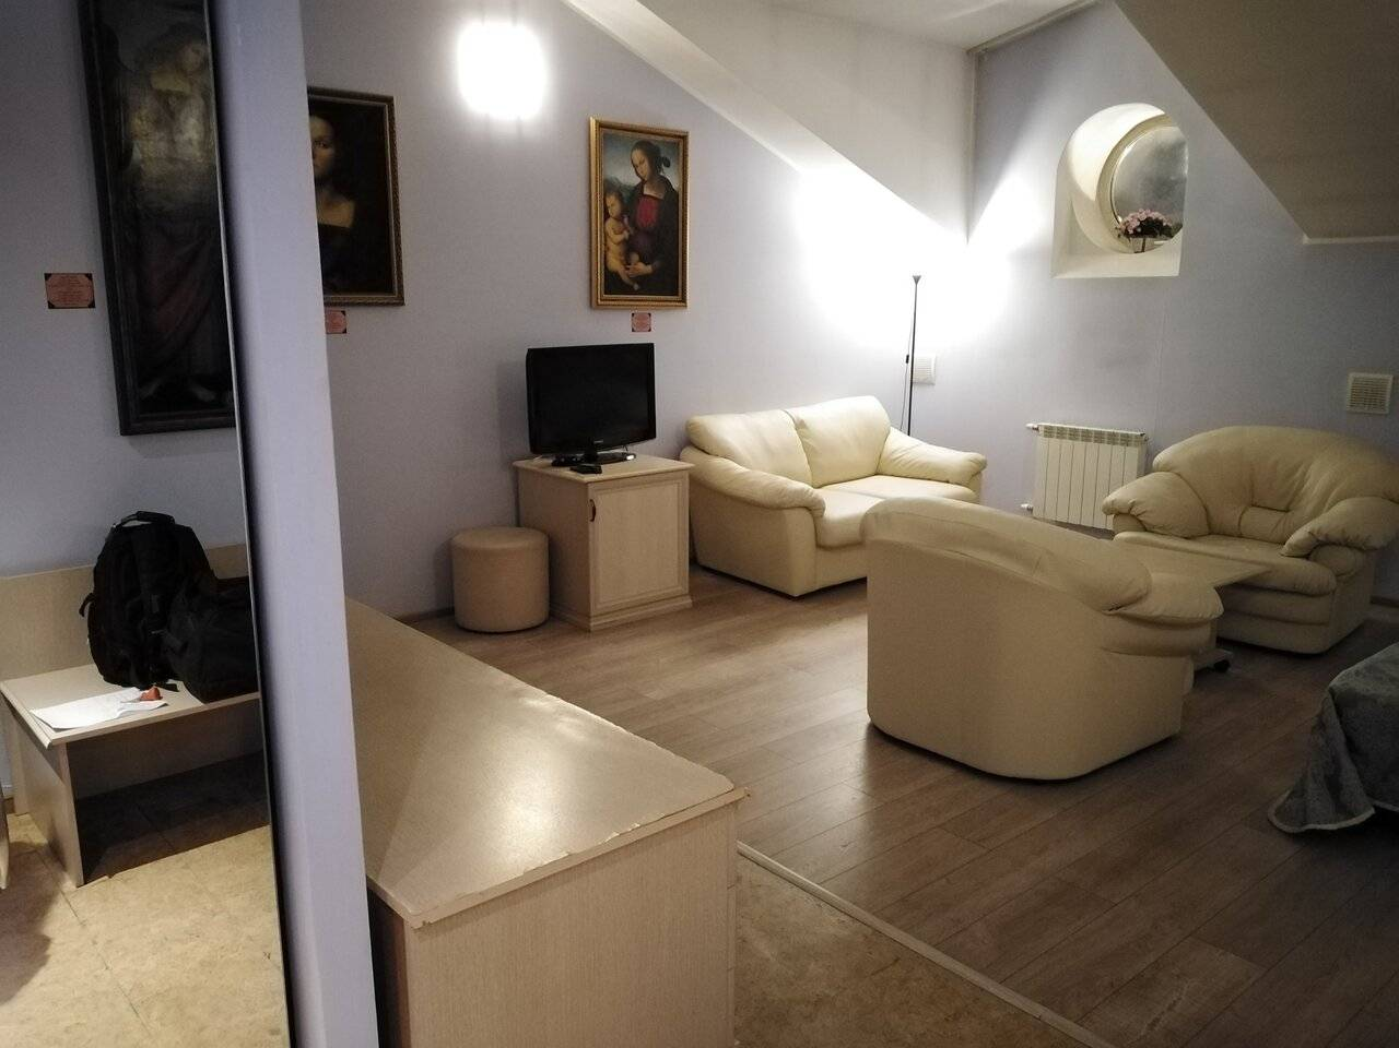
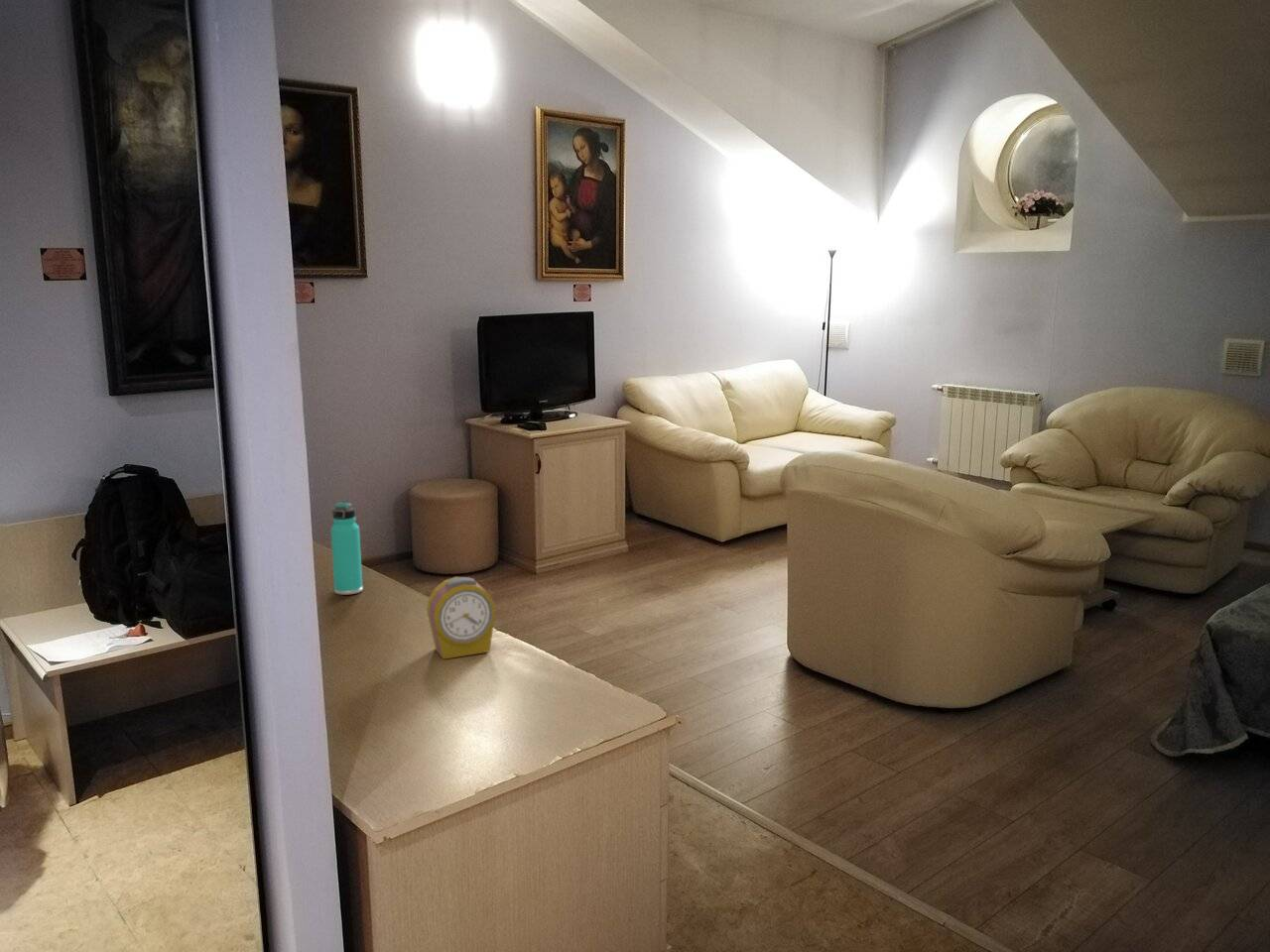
+ thermos bottle (345, 546)
+ alarm clock (461, 614)
